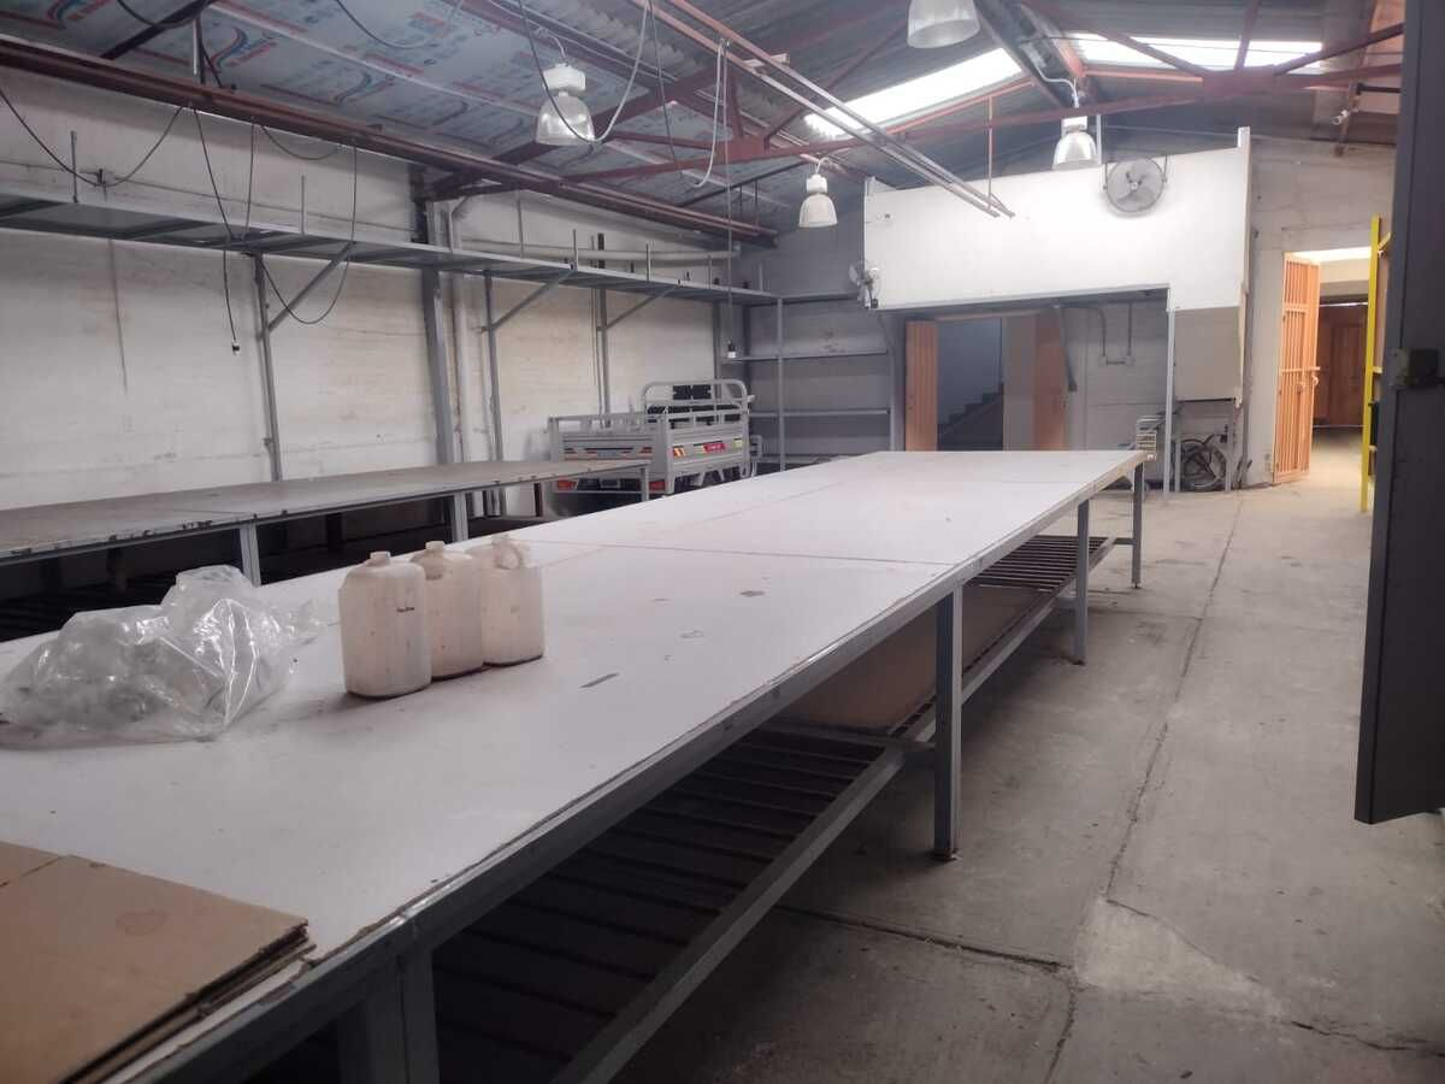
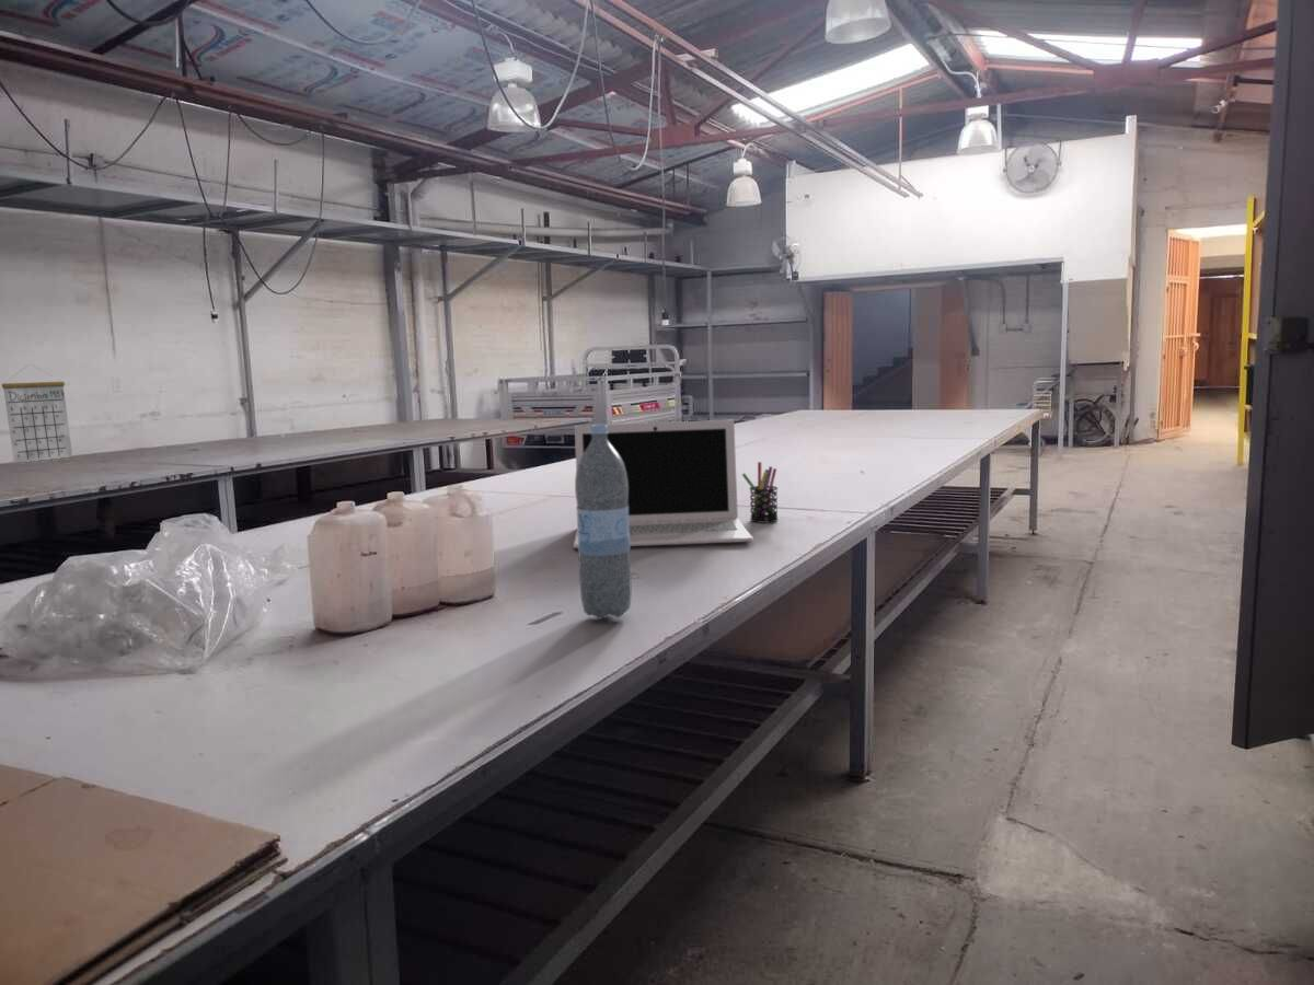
+ water bottle (602, 522)
+ calendar (37, 413)
+ pen holder (760, 491)
+ laptop (658, 480)
